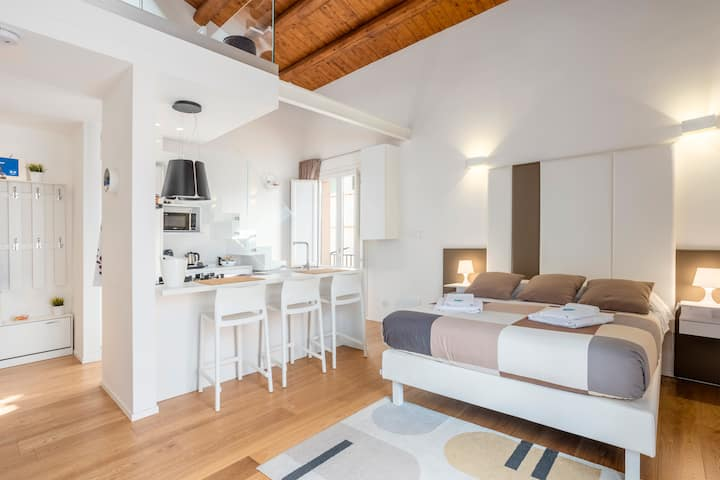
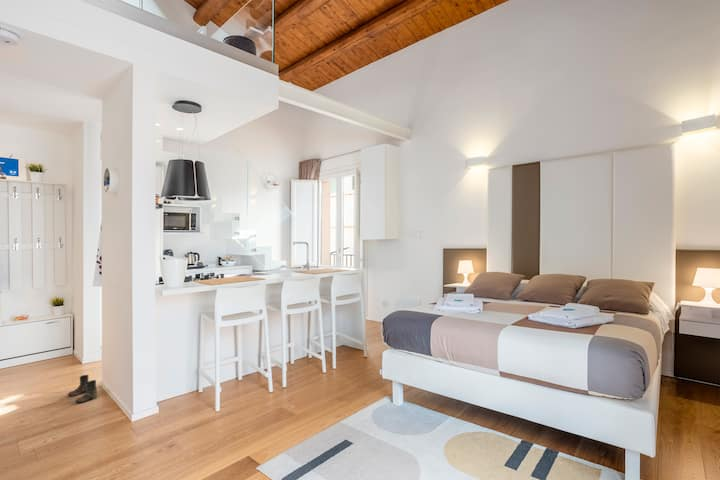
+ boots (82, 388)
